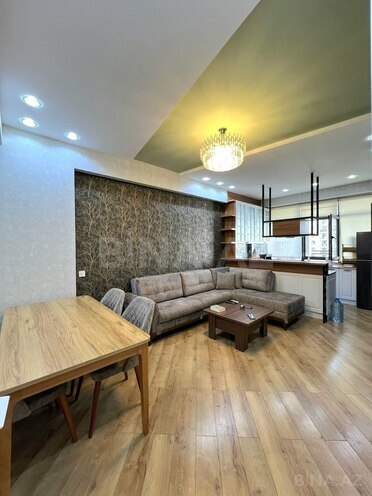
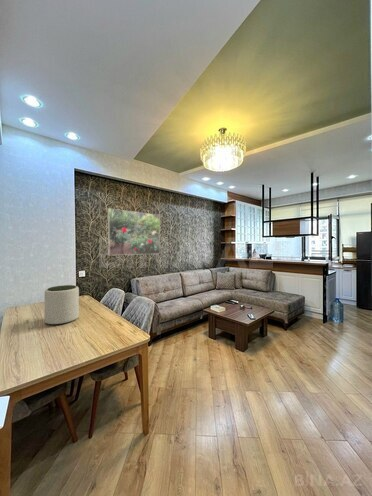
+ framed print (136, 233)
+ plant pot (62, 303)
